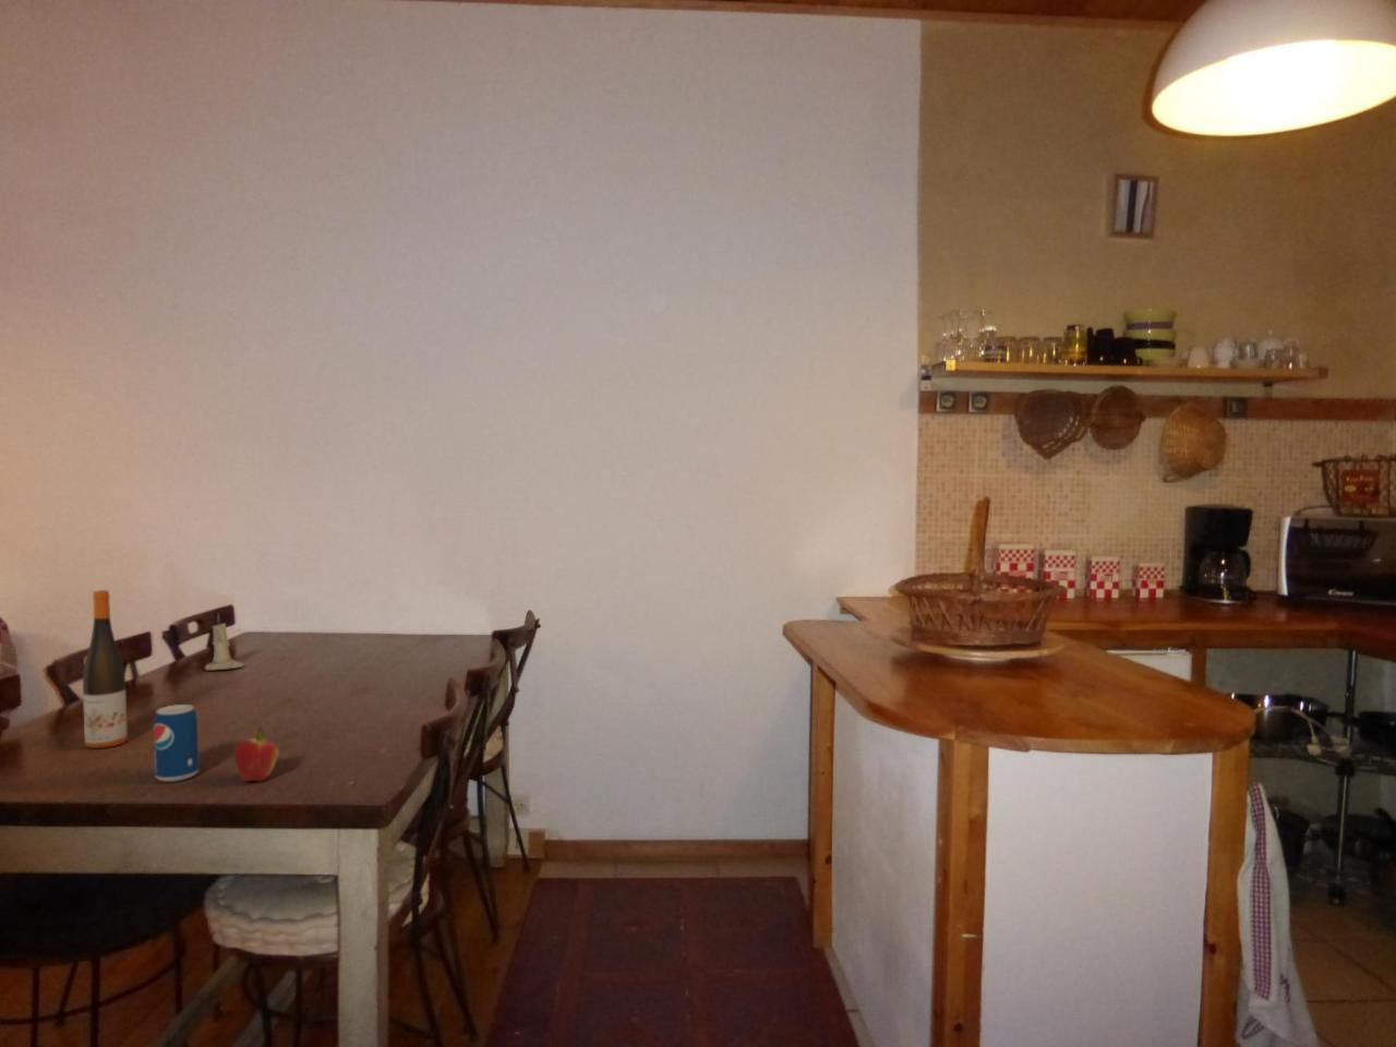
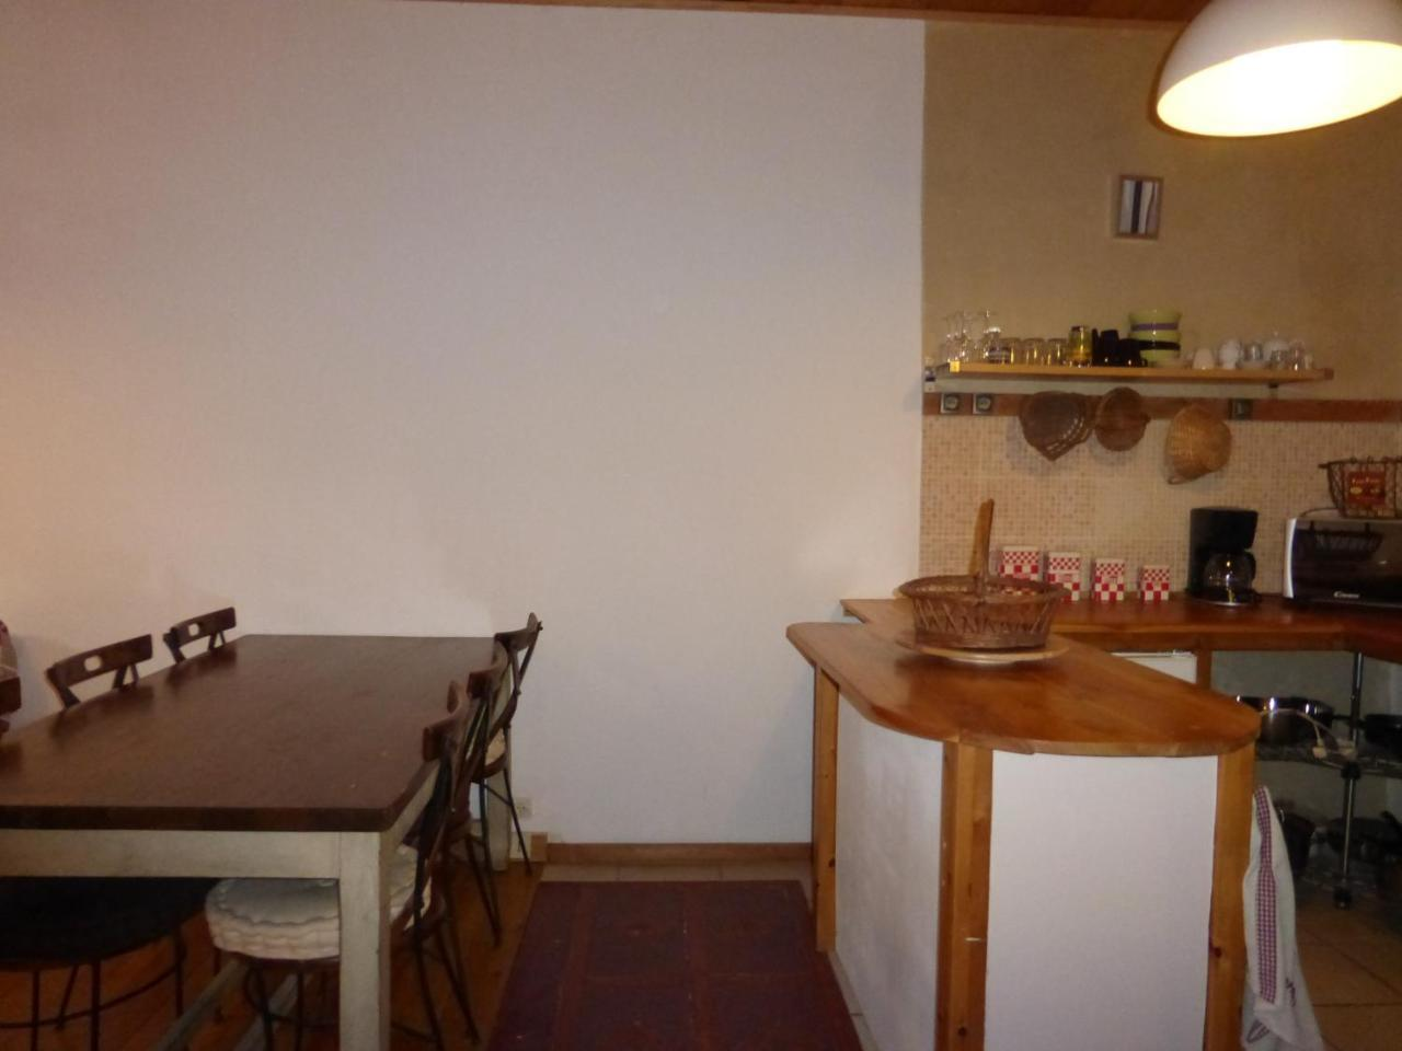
- fruit (256, 750)
- wine bottle (103, 666)
- candle (223, 640)
- beverage can (176, 741)
